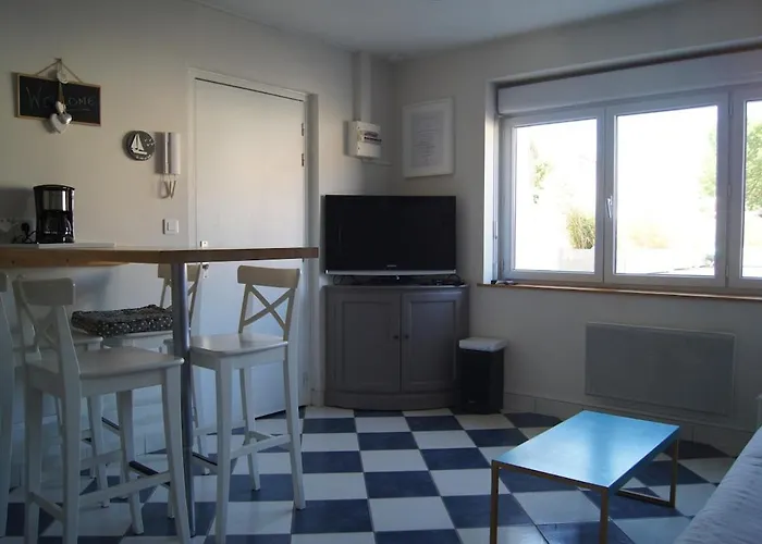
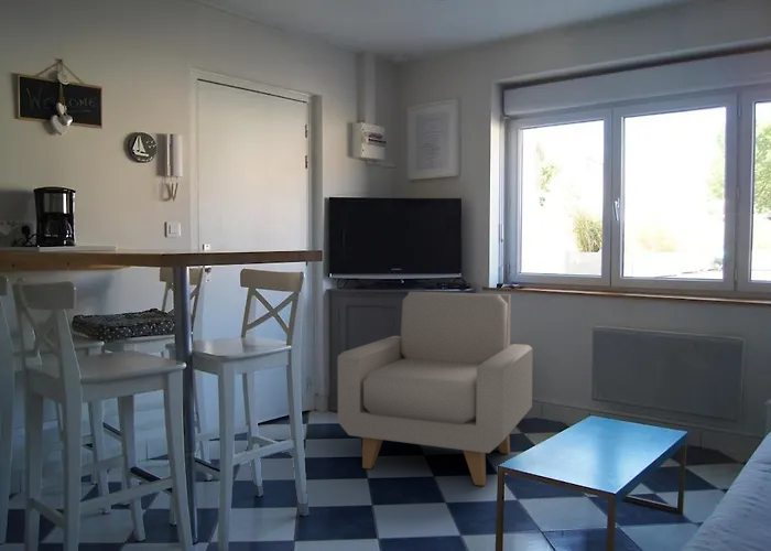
+ armchair (437, 378)
